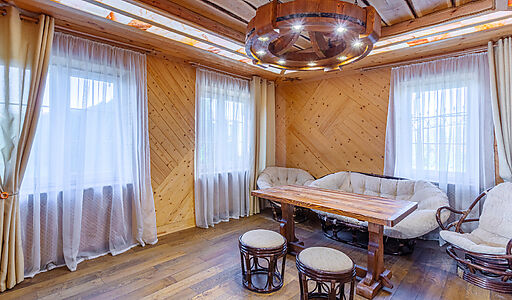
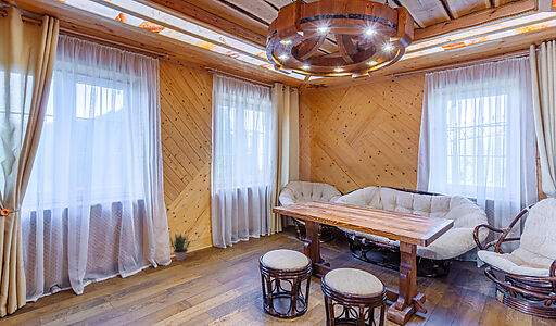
+ potted plant (180, 246)
